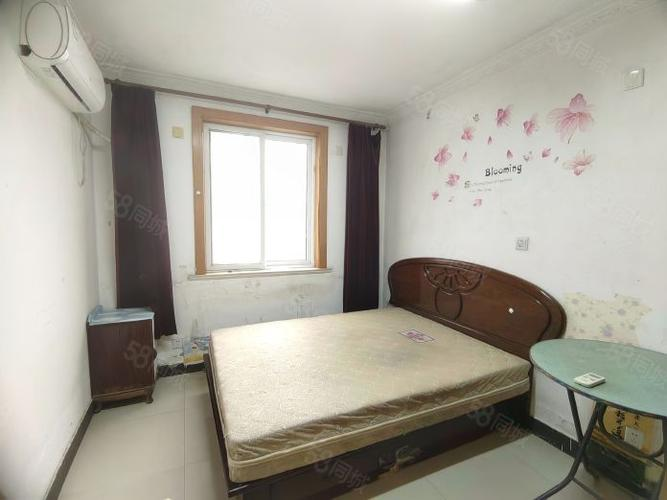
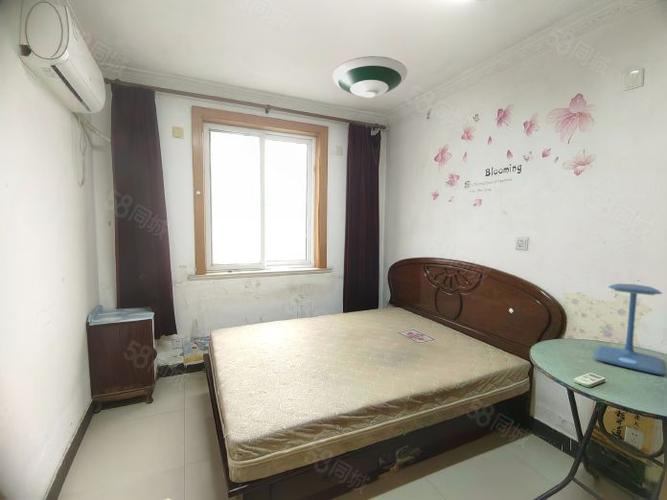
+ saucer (369, 85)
+ desk lamp (630, 325)
